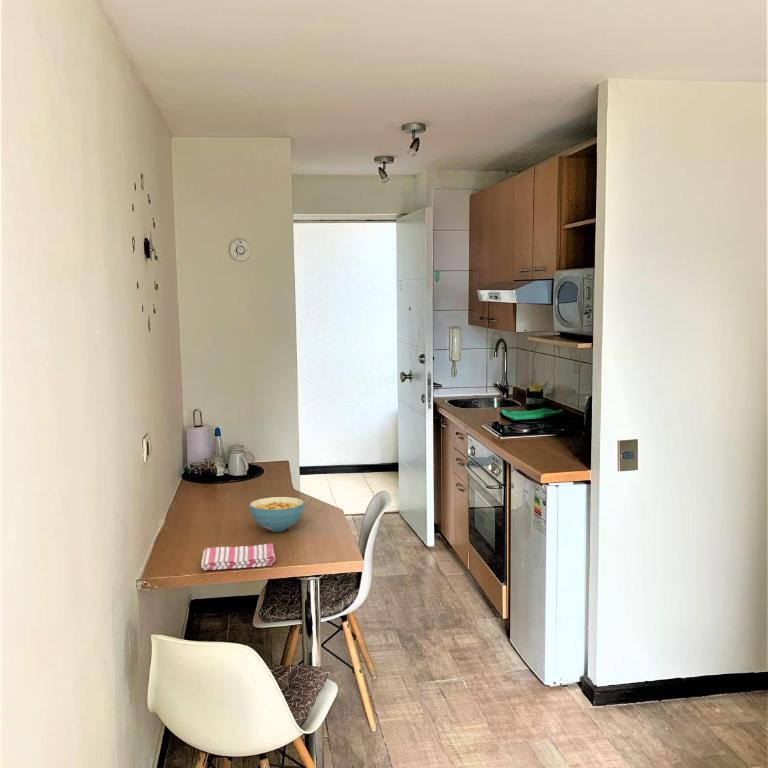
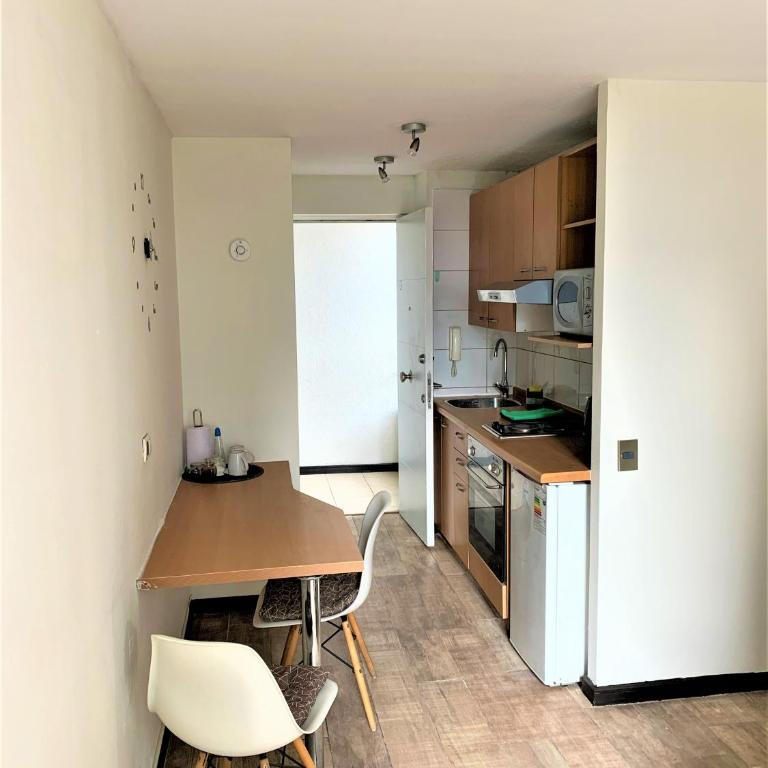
- cereal bowl (277, 516)
- dish towel (238, 555)
